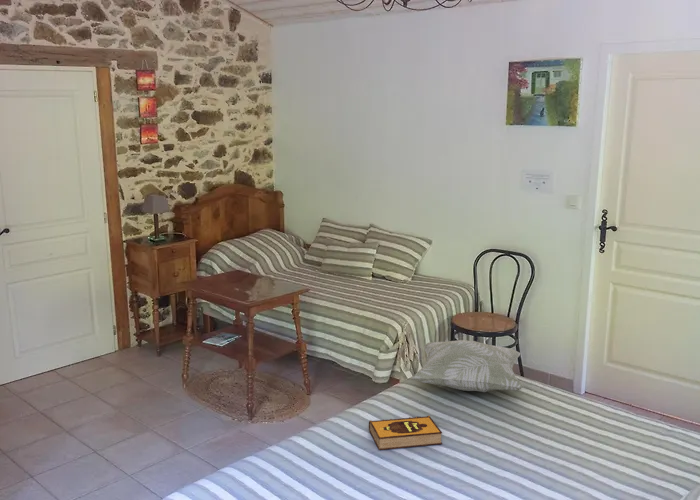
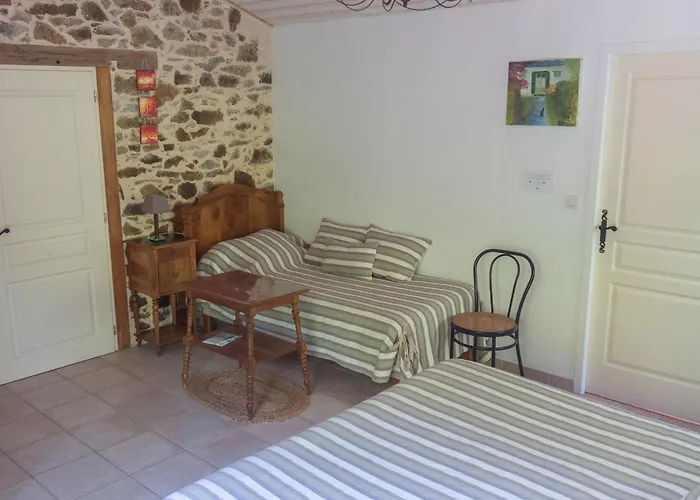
- hardback book (404, 431)
- decorative pillow (469, 364)
